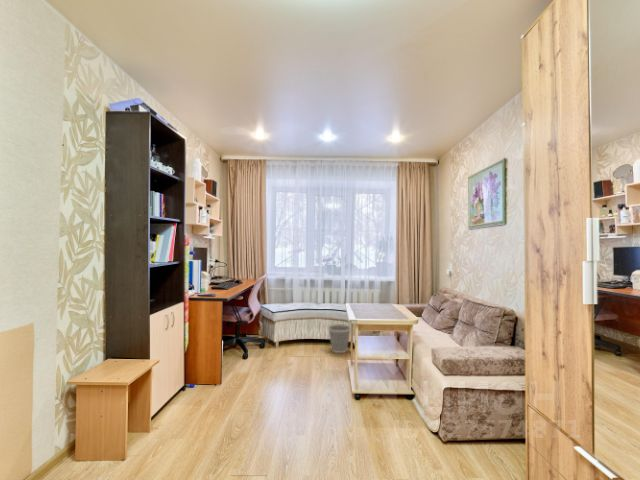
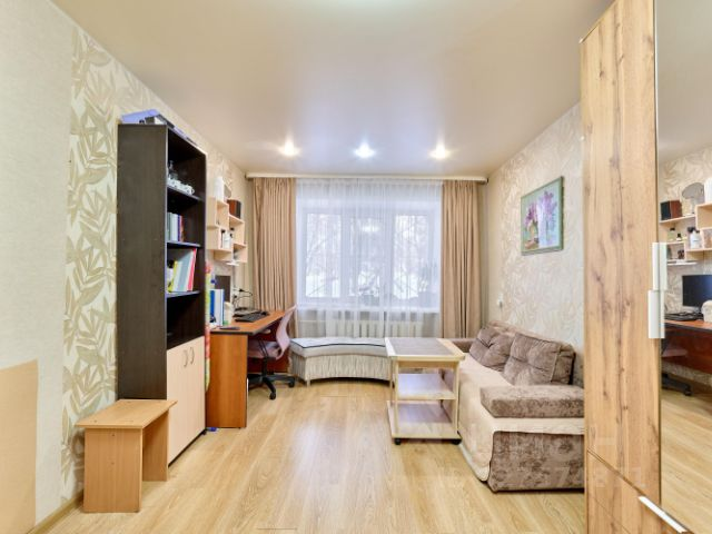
- wastebasket (339, 338)
